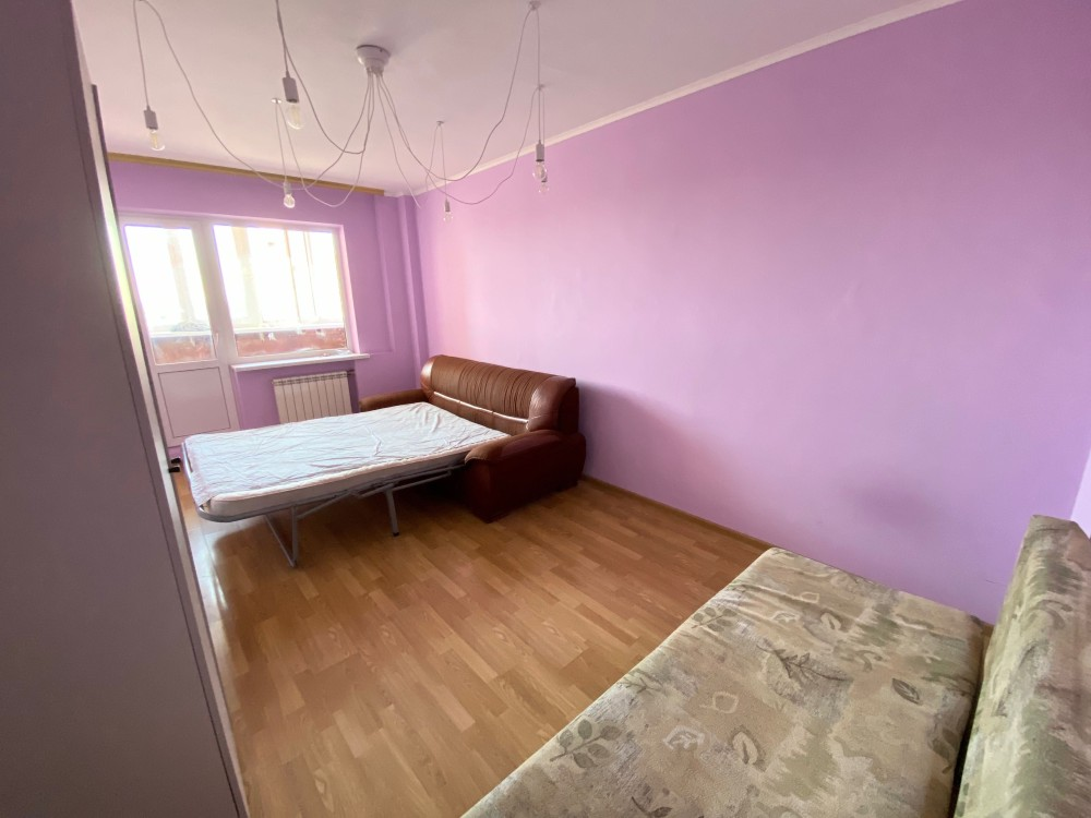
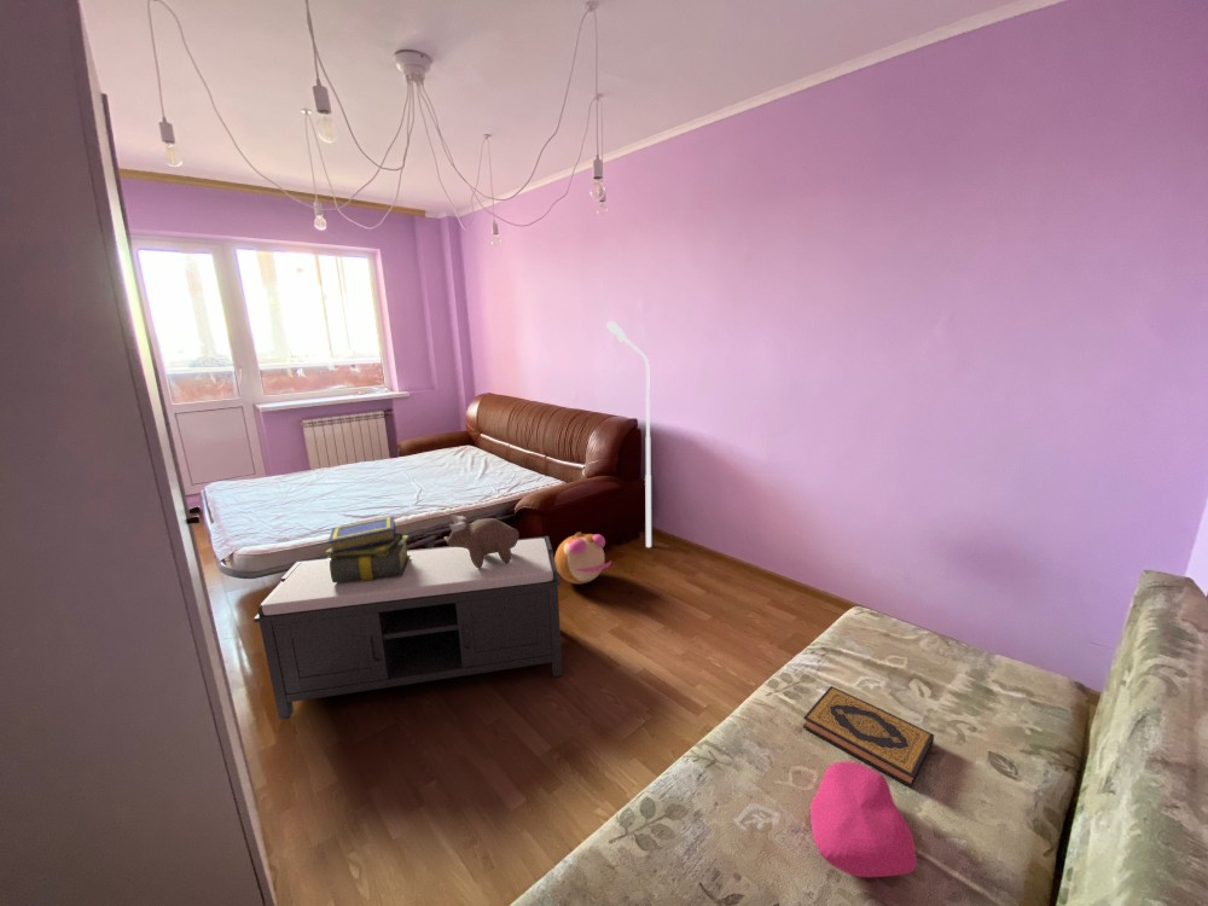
+ bench (428, 617)
+ floor lamp (646, 443)
+ plush toy (482, 538)
+ stack of books (367, 548)
+ hardback book (866, 730)
+ plush toy (580, 557)
+ cushion (863, 821)
